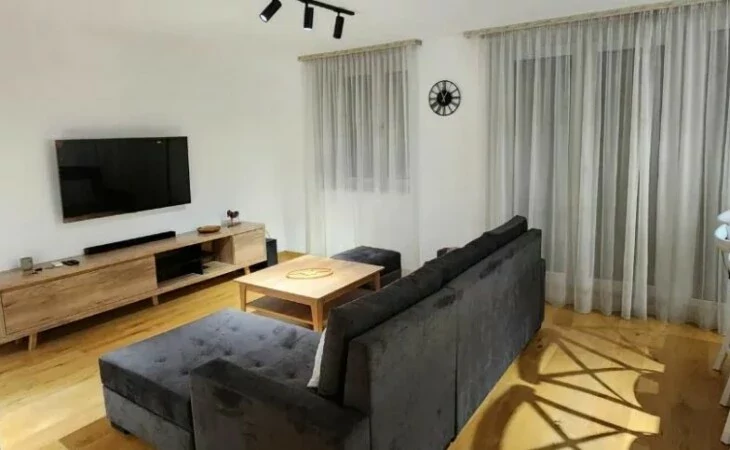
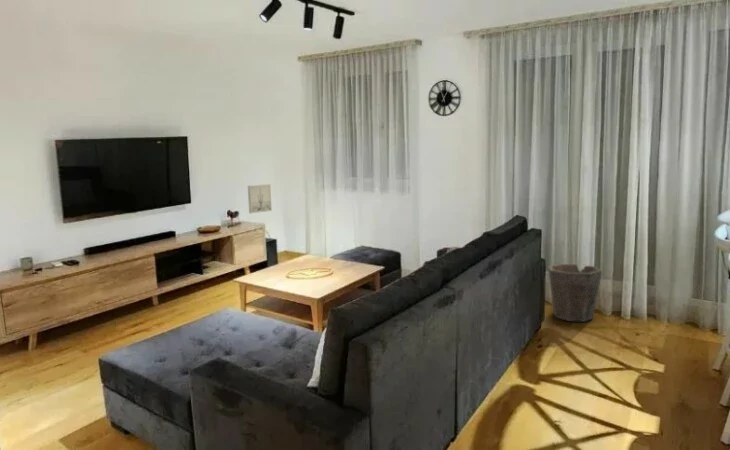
+ waste bin (573, 292)
+ wall art (259, 198)
